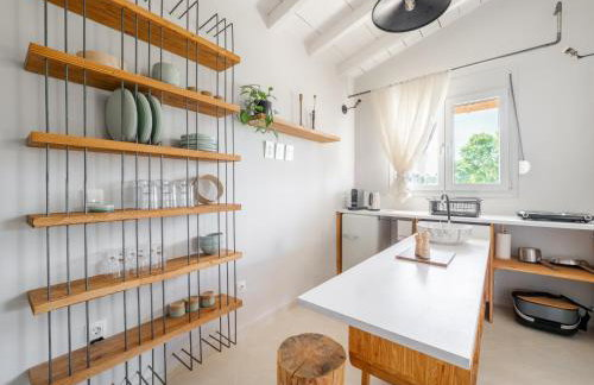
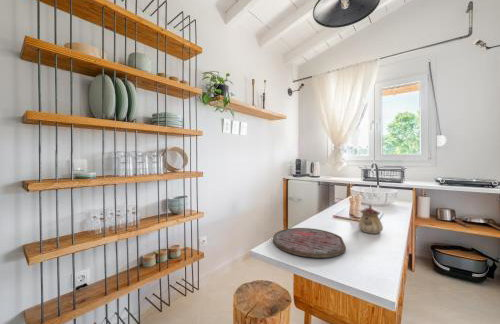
+ teapot (370, 217)
+ cutting board (308, 240)
